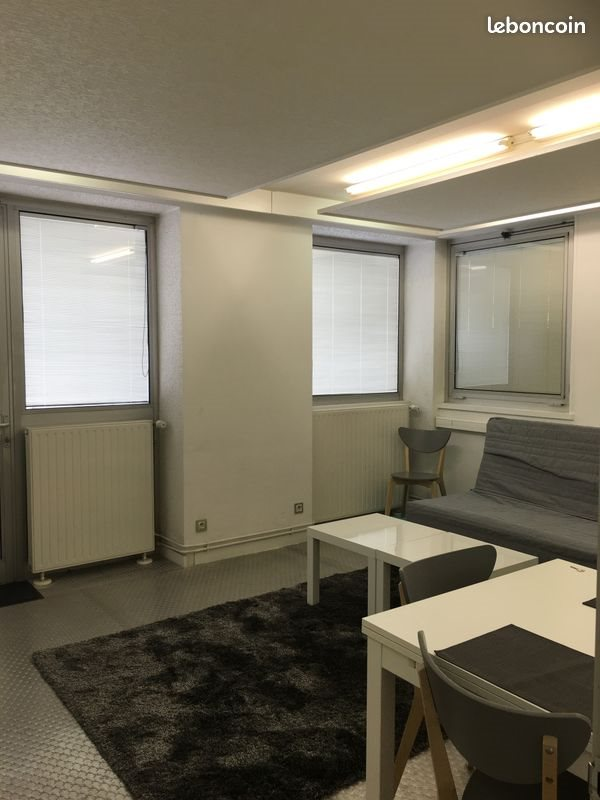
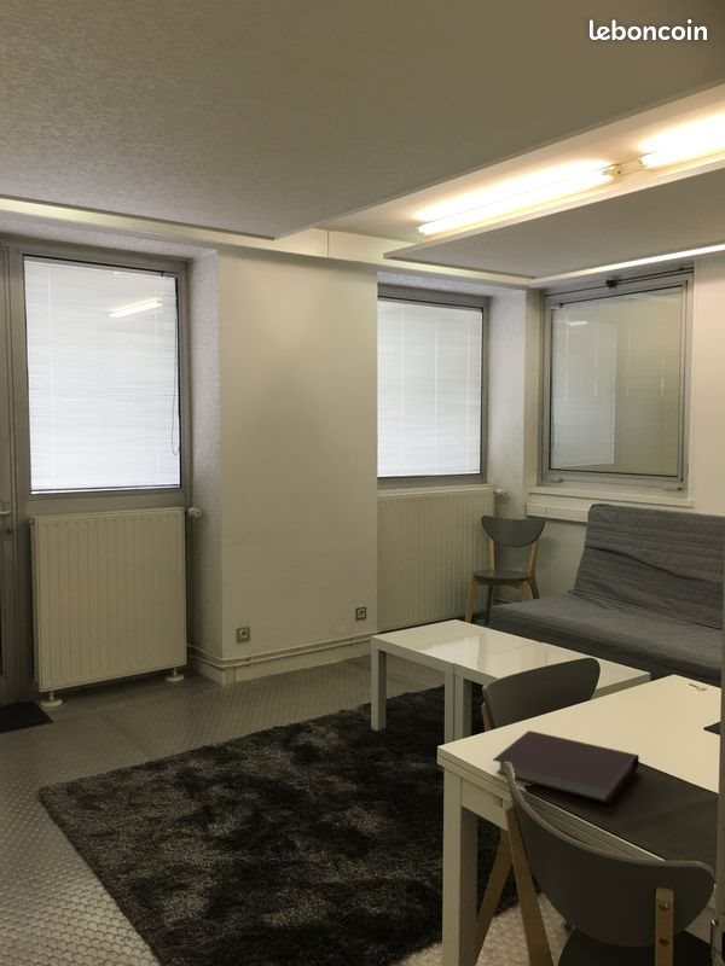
+ notebook (566, 763)
